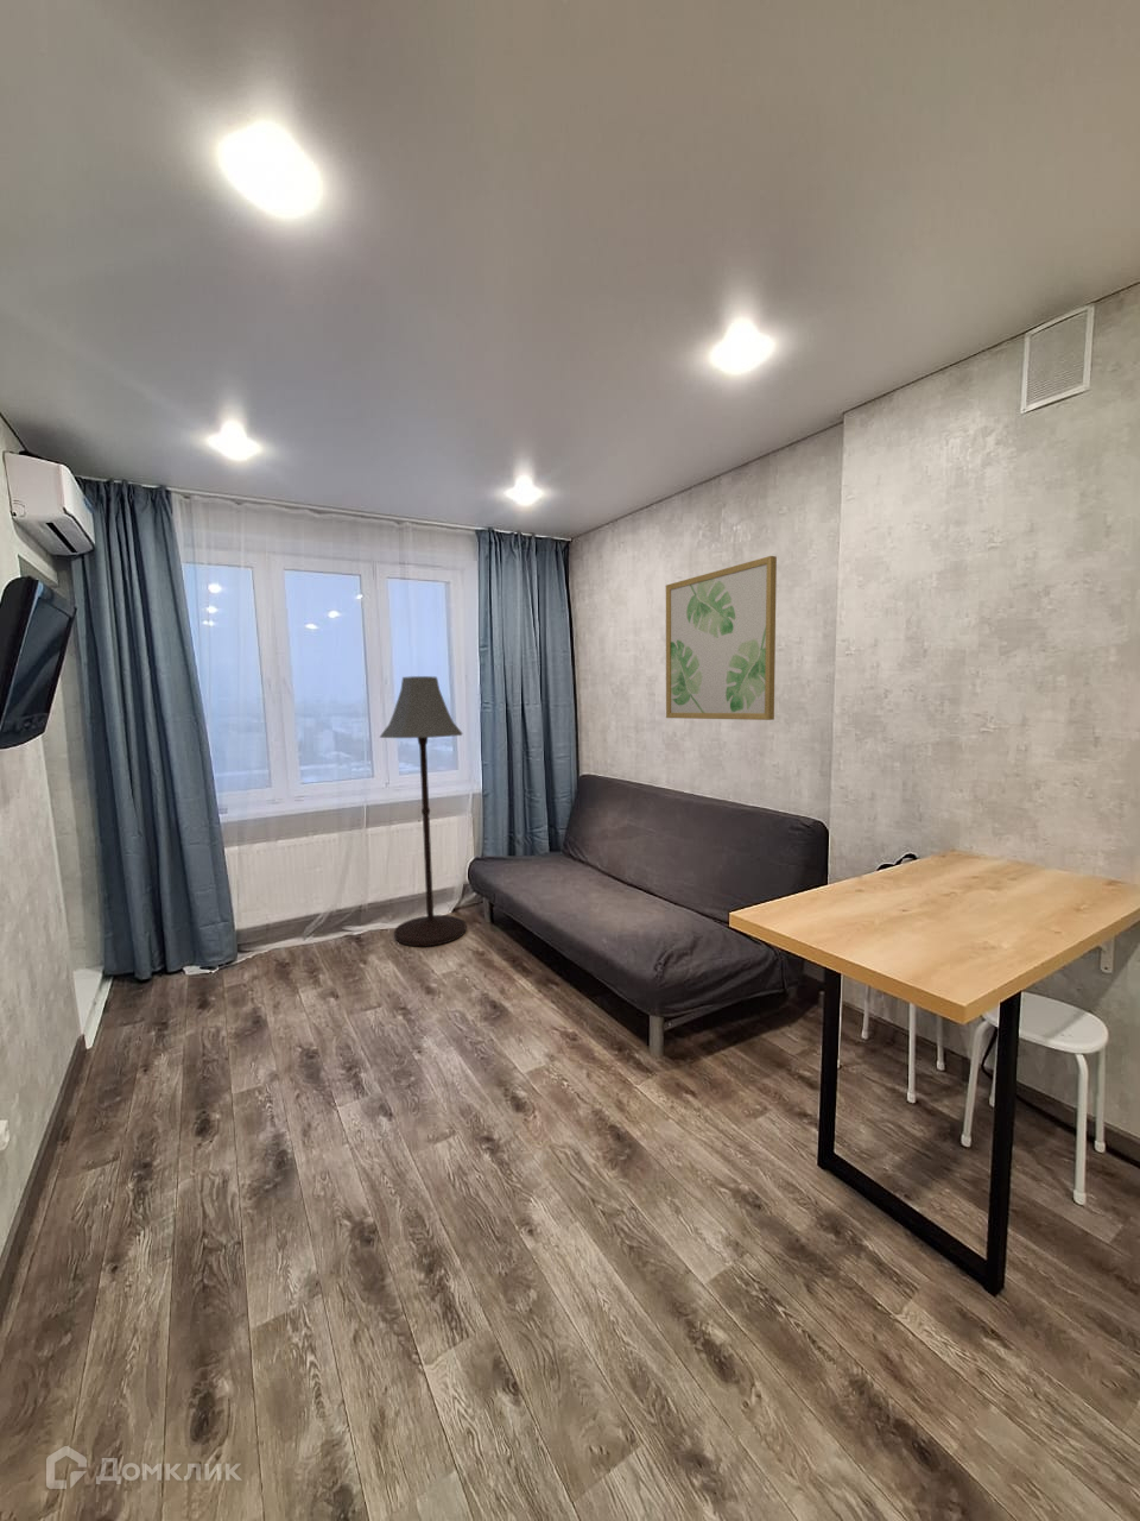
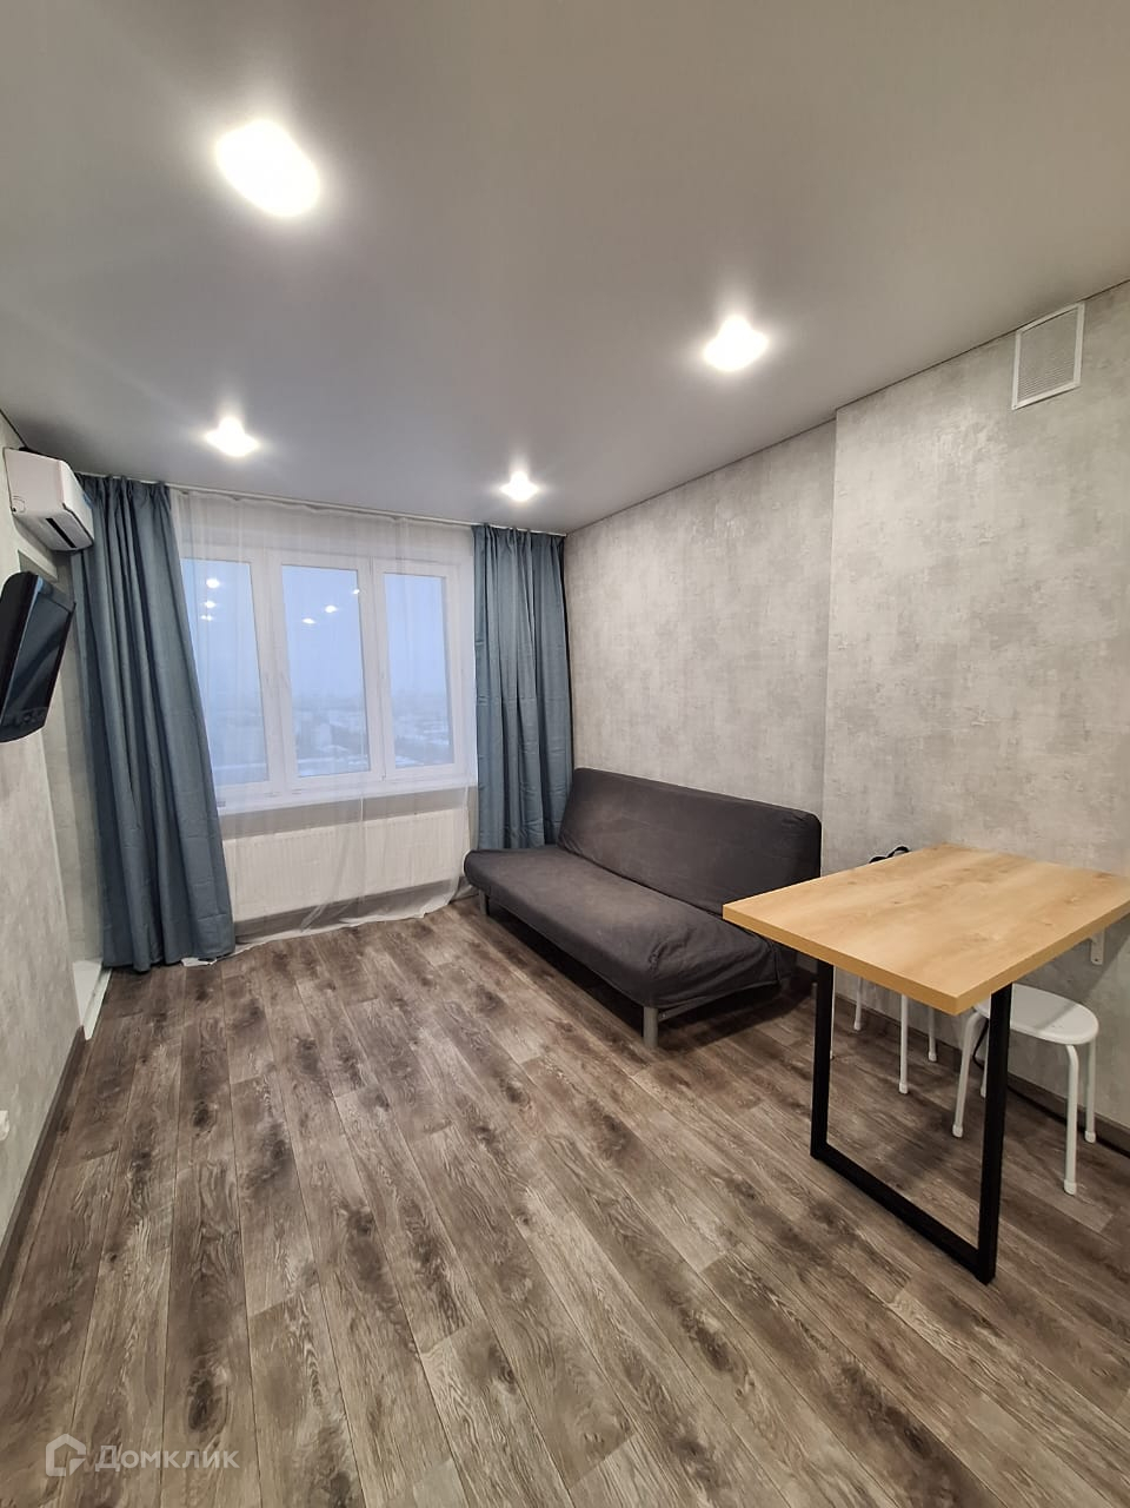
- floor lamp (425, 807)
- wall art (715, 647)
